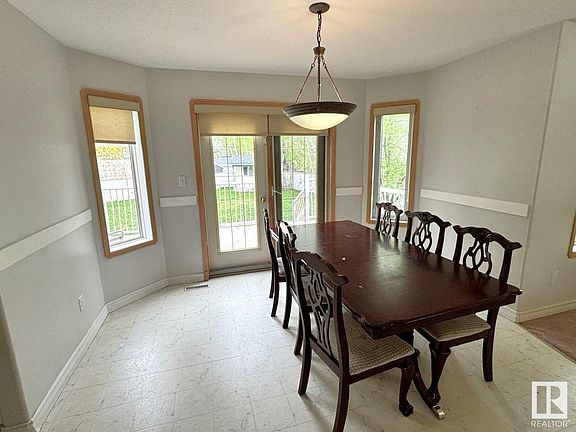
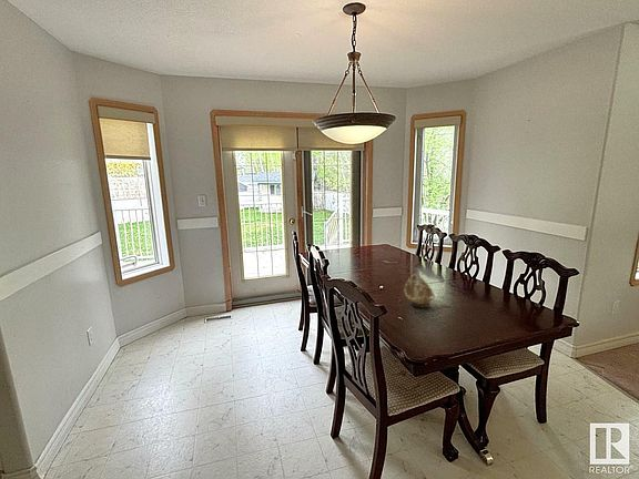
+ decorative bowl (419, 291)
